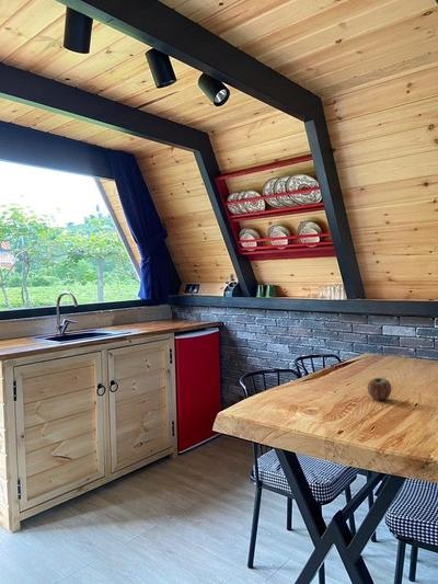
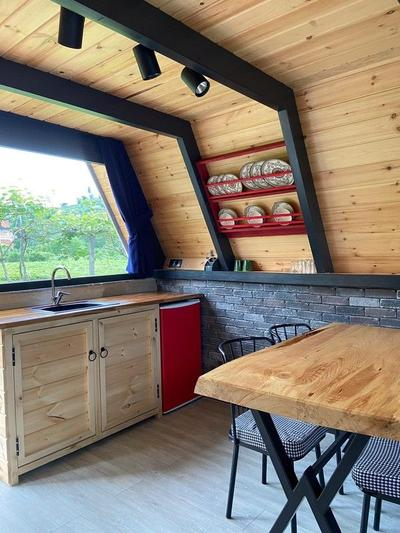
- apple (379, 389)
